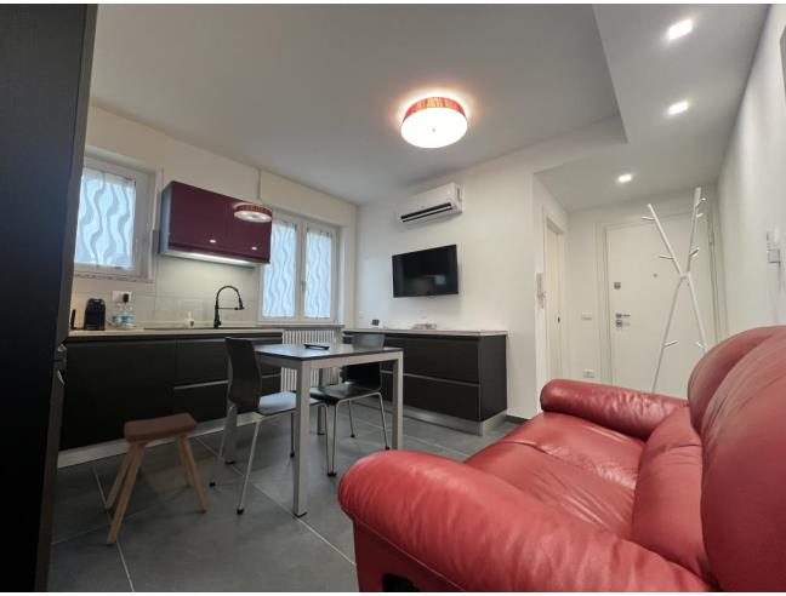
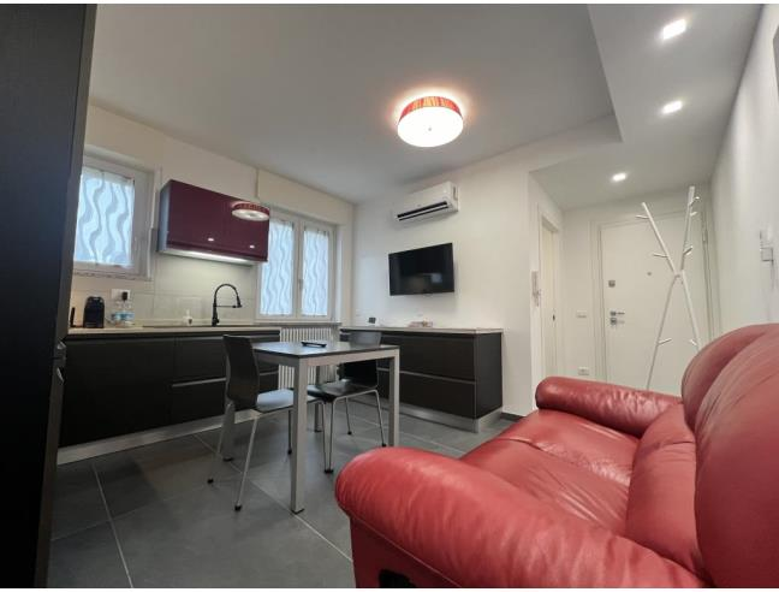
- music stool (141, 459)
